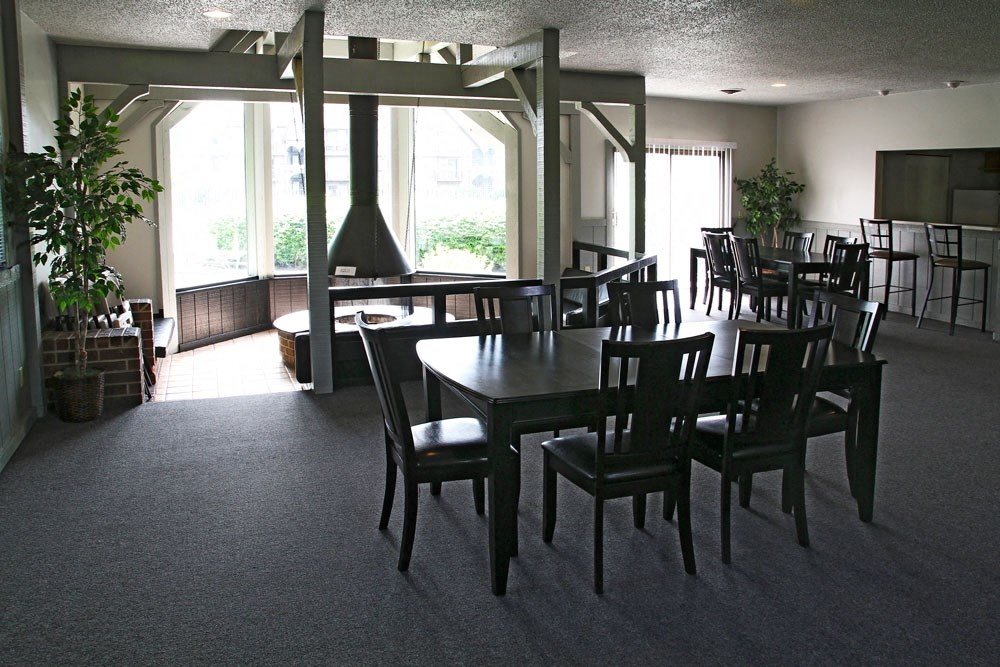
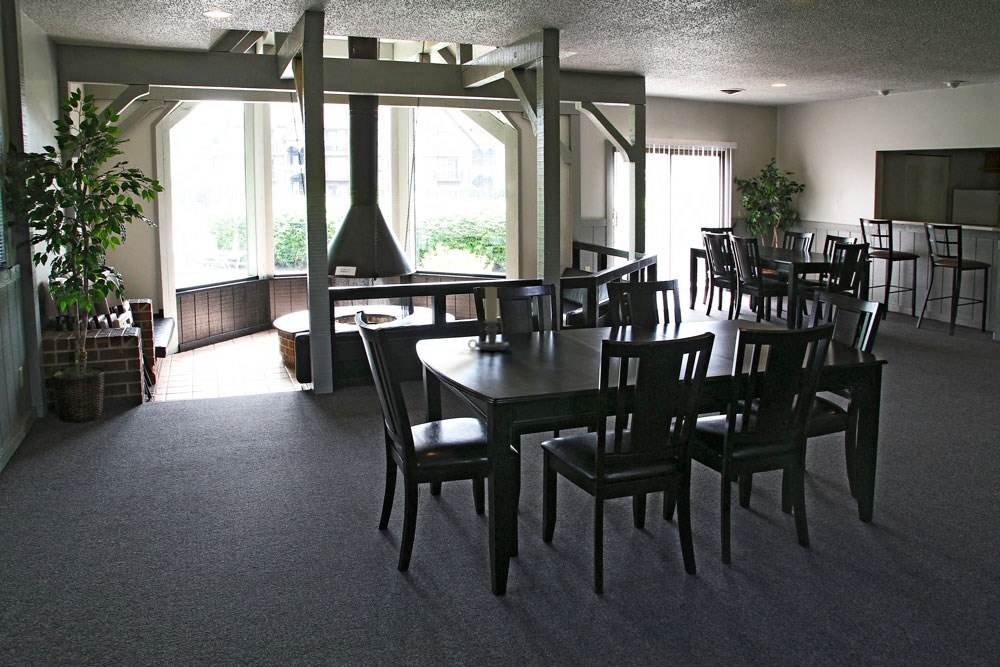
+ candle holder (488, 317)
